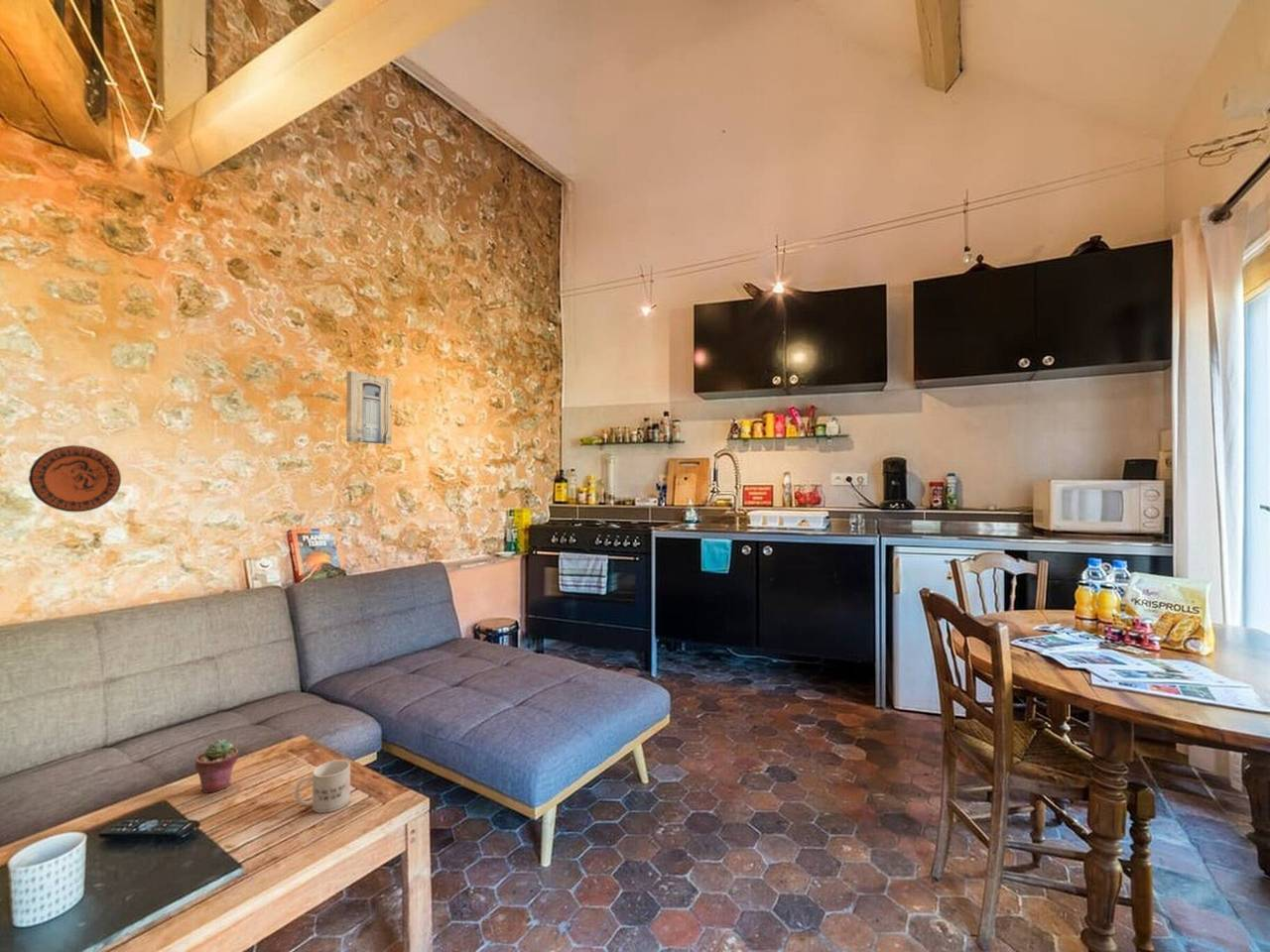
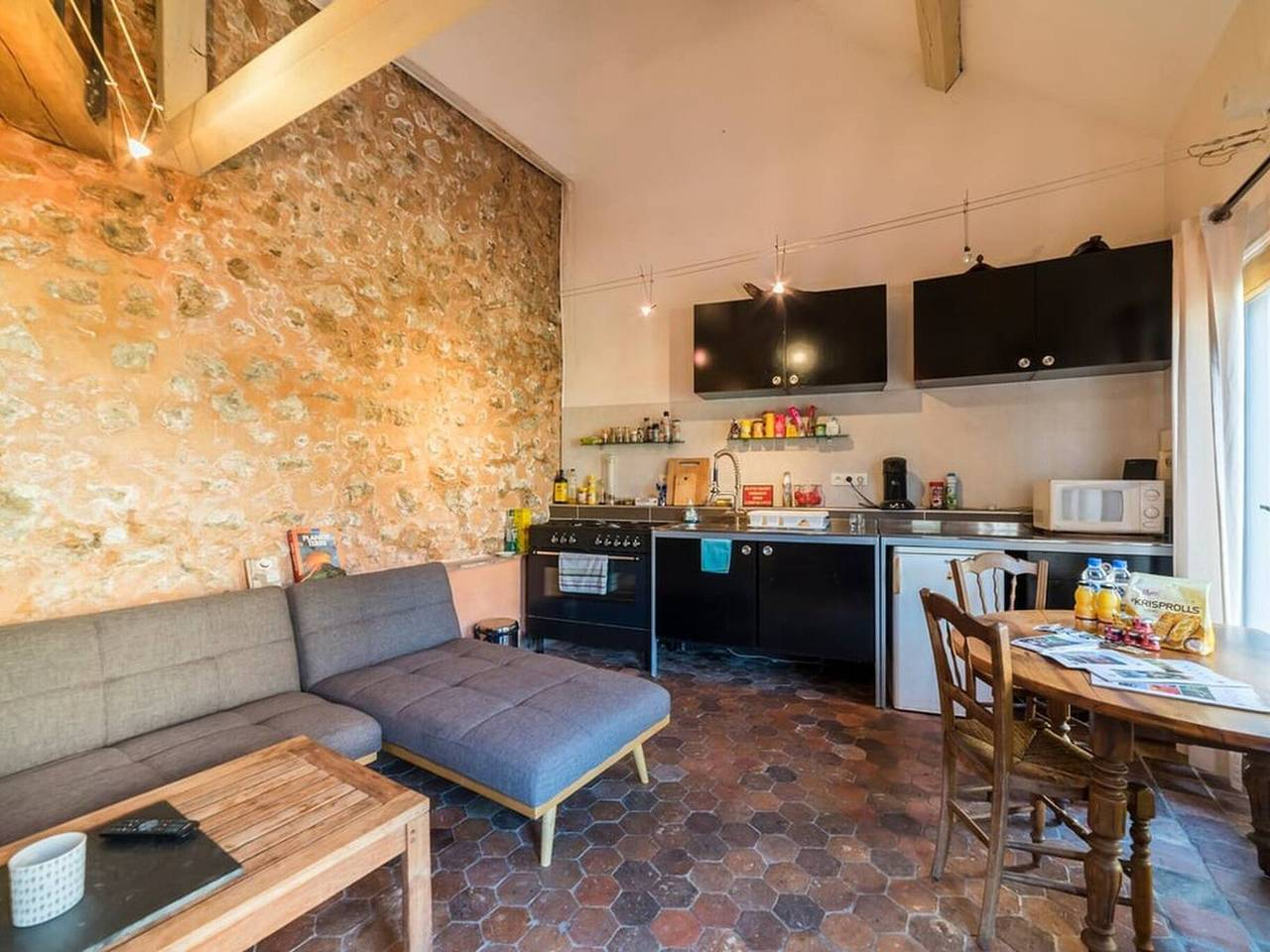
- wall art (369, 409)
- decorative plate (76, 478)
- potted succulent (216, 764)
- mug (322, 786)
